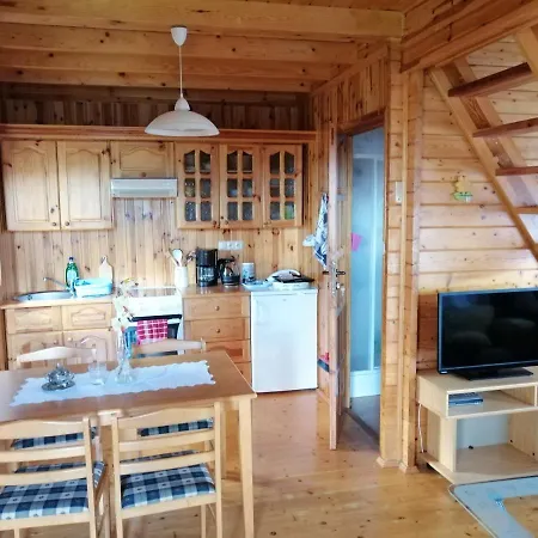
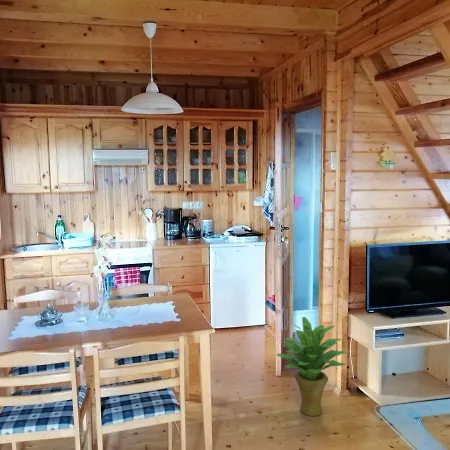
+ potted plant (312, 366)
